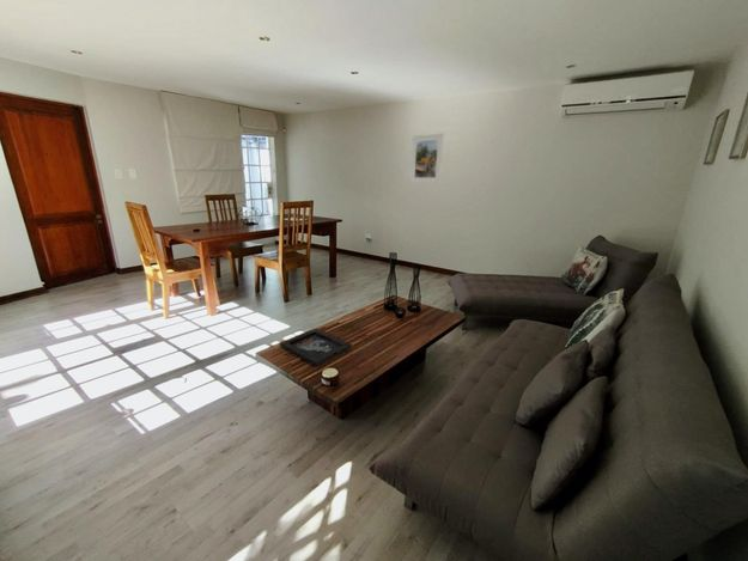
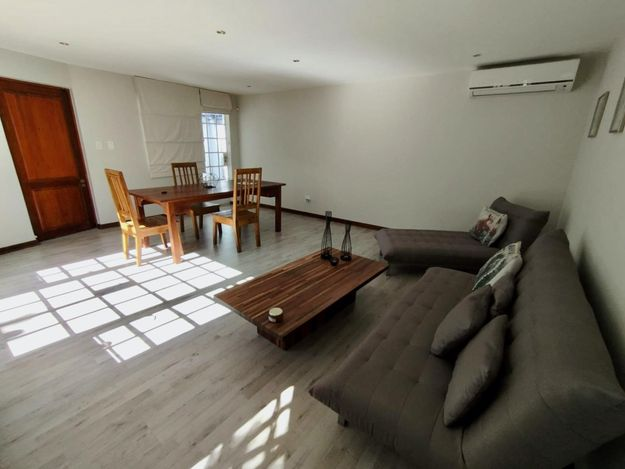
- decorative tray (316, 344)
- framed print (426, 159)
